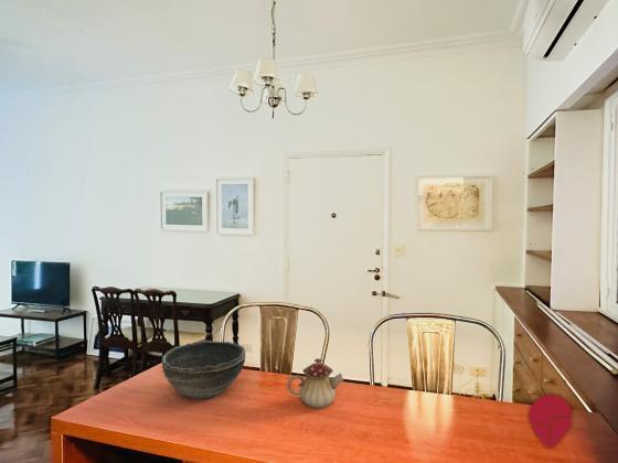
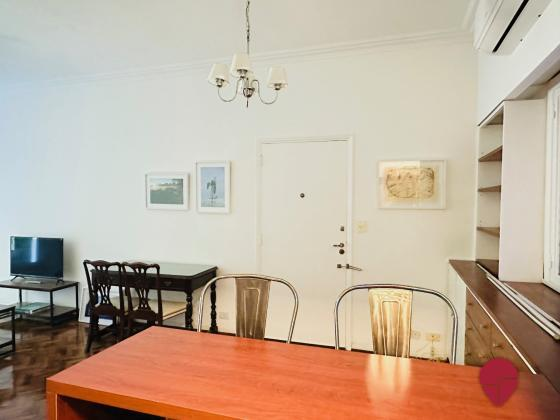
- bowl (204, 372)
- teapot (315, 379)
